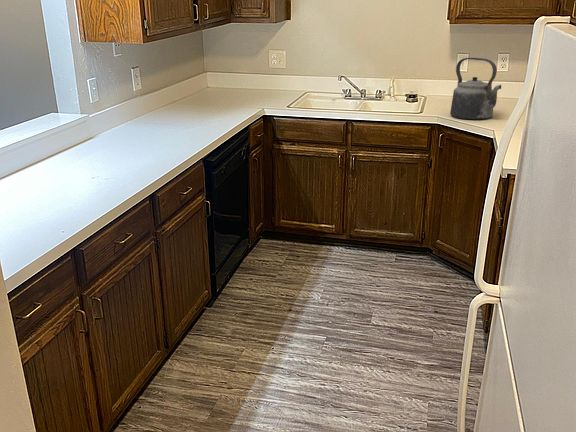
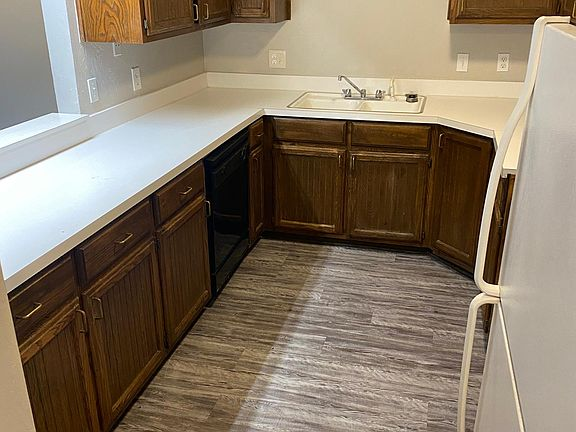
- kettle (477, 88)
